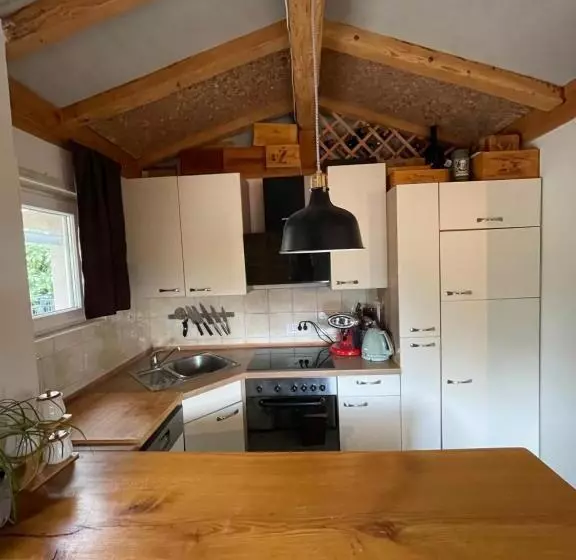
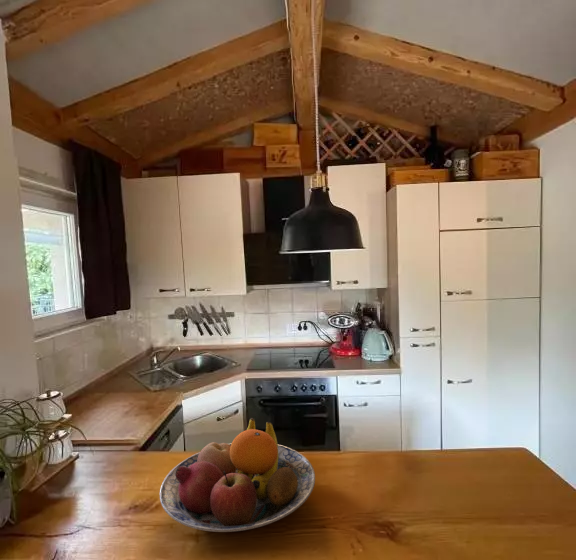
+ fruit bowl (238, 471)
